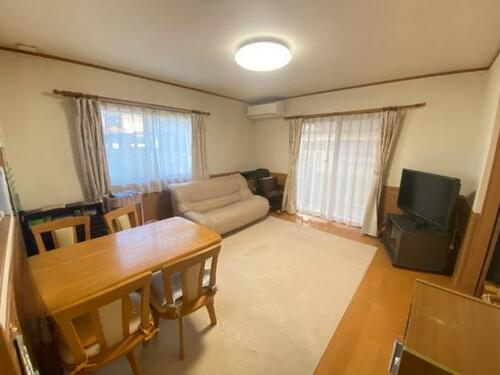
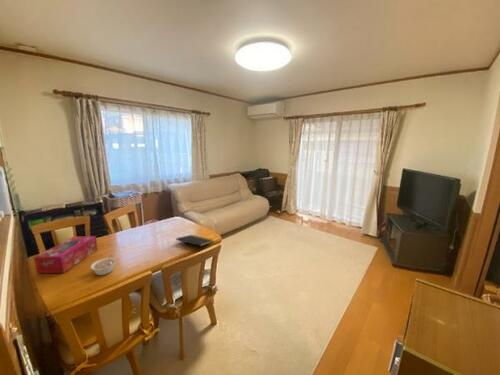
+ notepad (195, 240)
+ tissue box (69, 252)
+ legume (103, 266)
